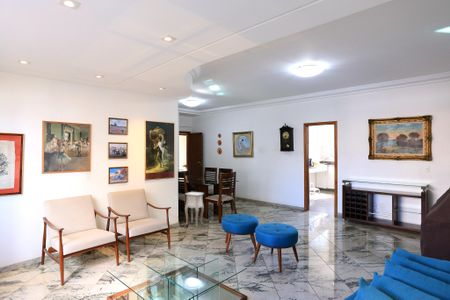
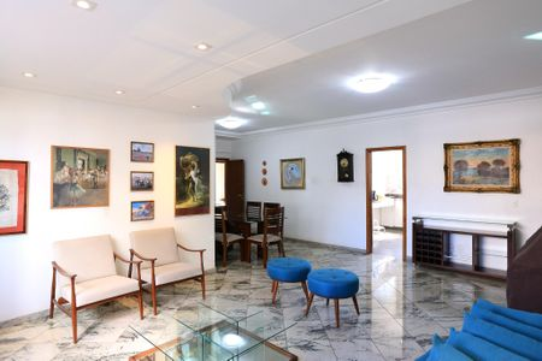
- side table (195, 208)
